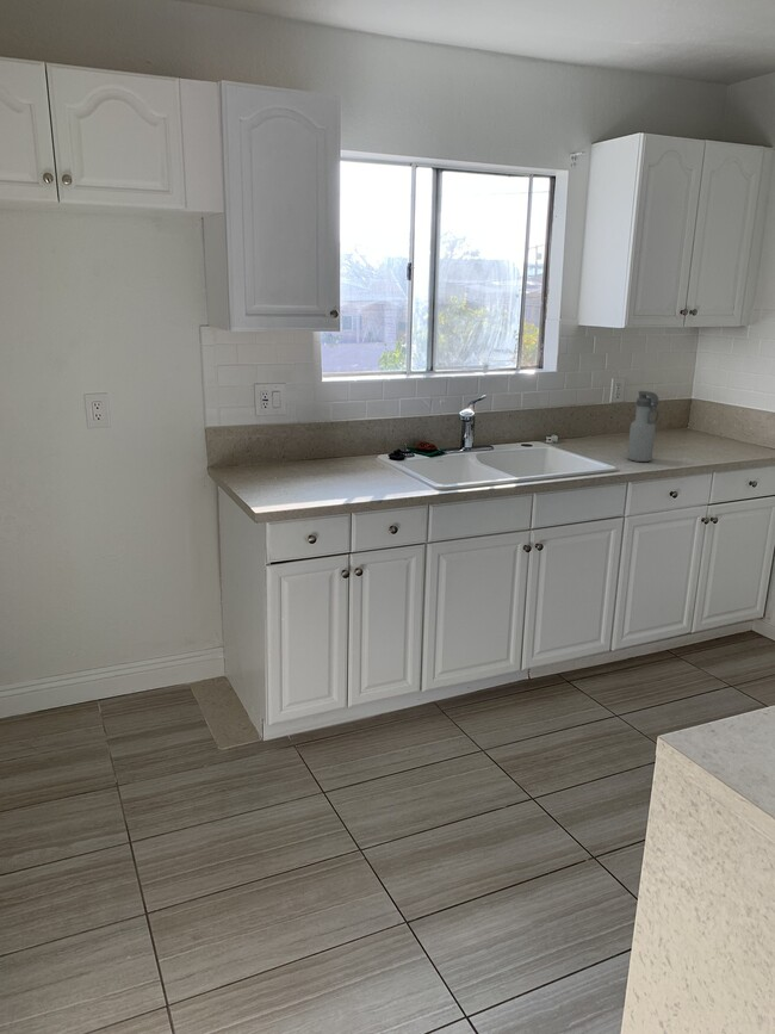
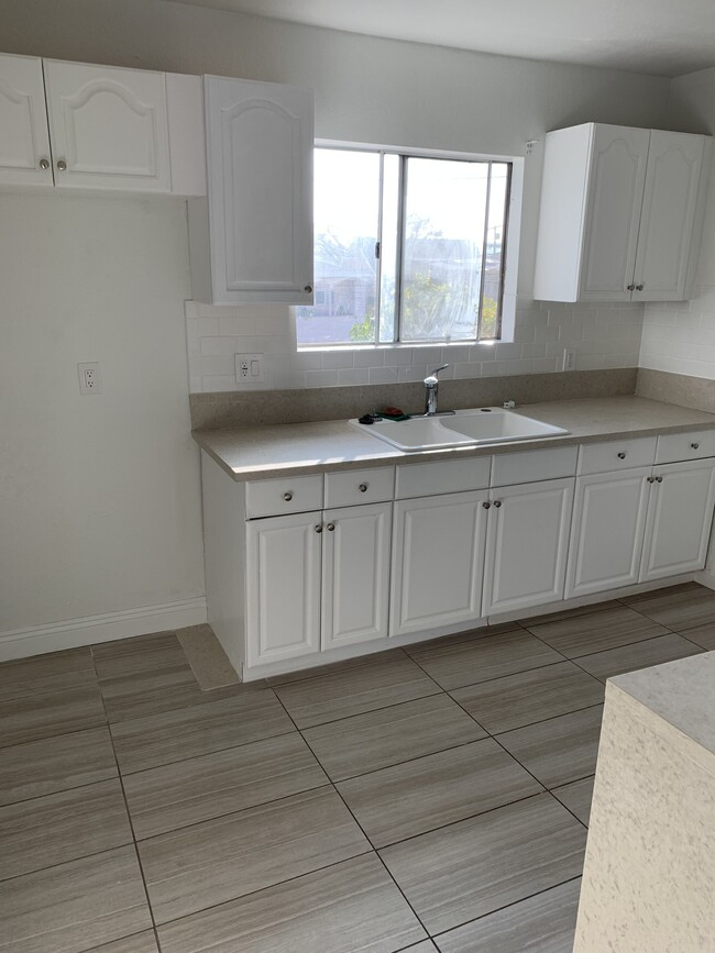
- water bottle (643, 426)
